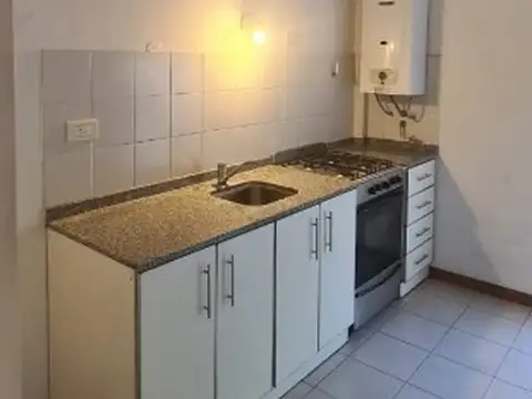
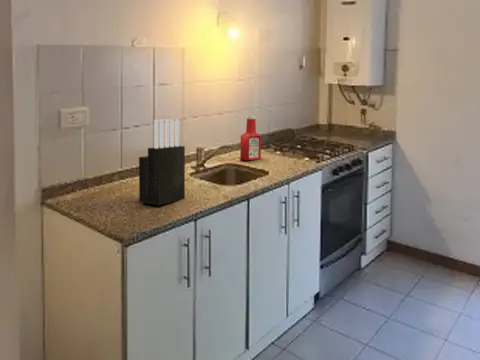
+ knife block (160, 160)
+ soap bottle (250, 137)
